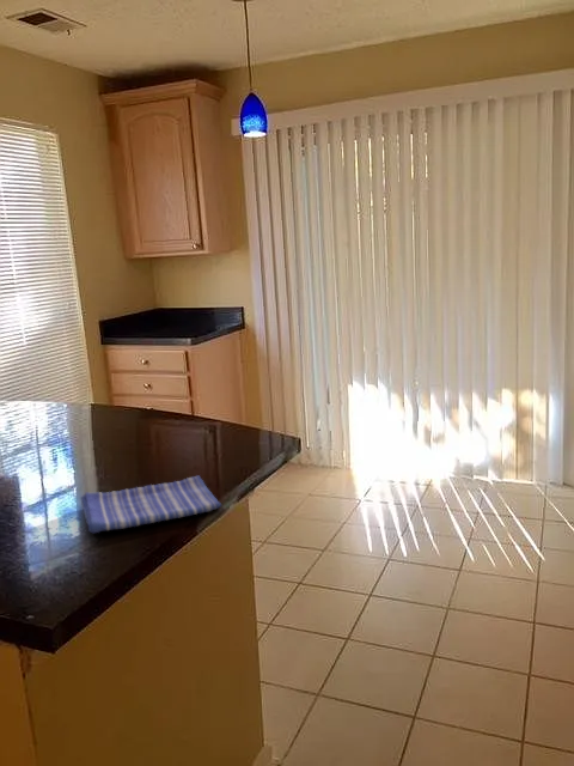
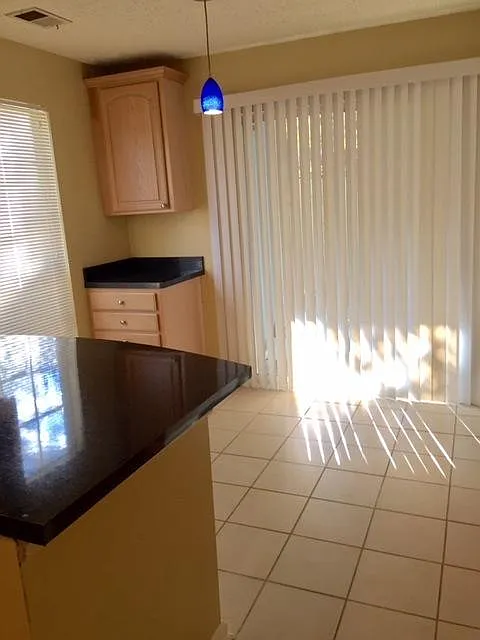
- dish towel (148, 500)
